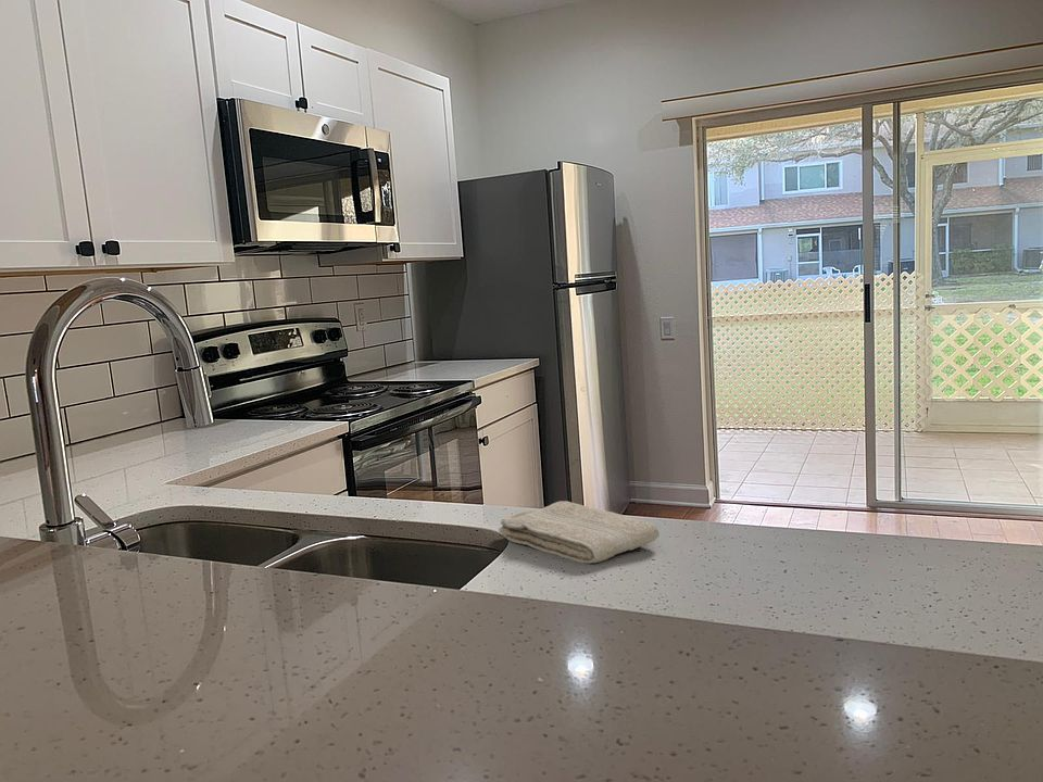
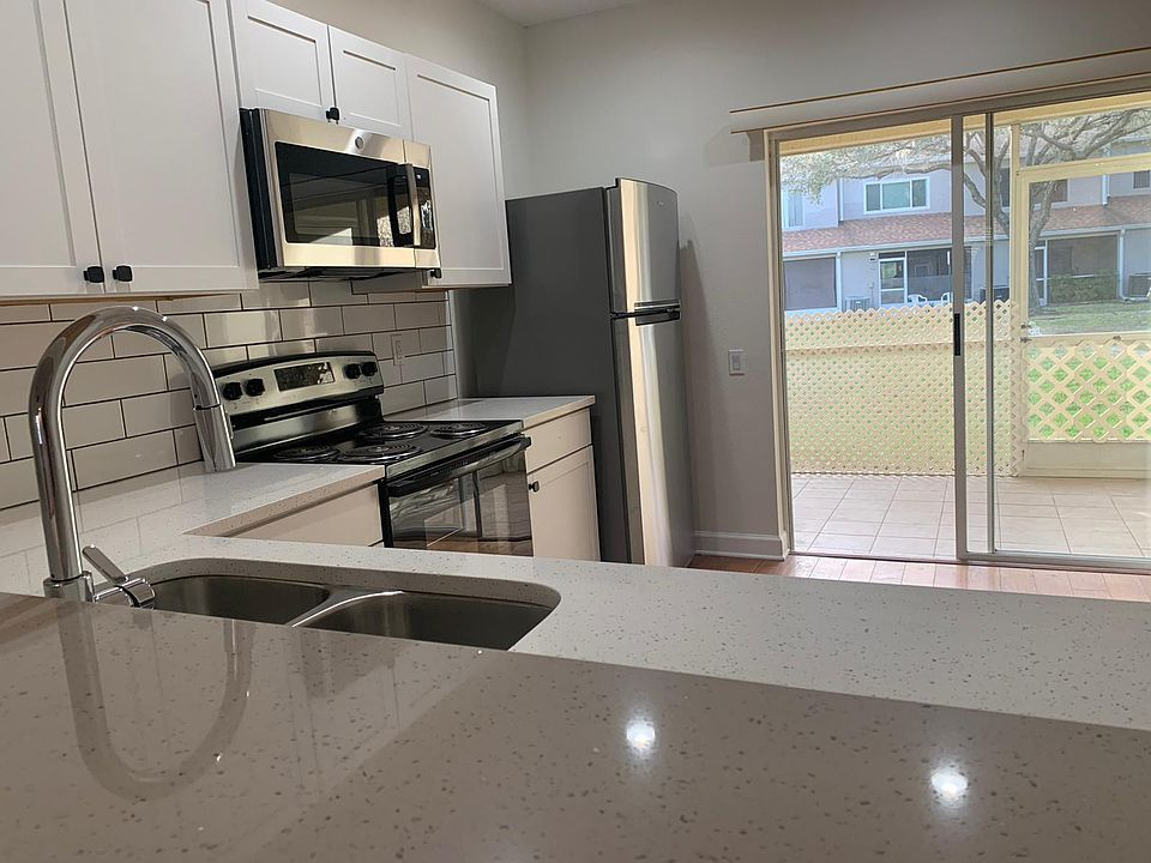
- washcloth (575, 528)
